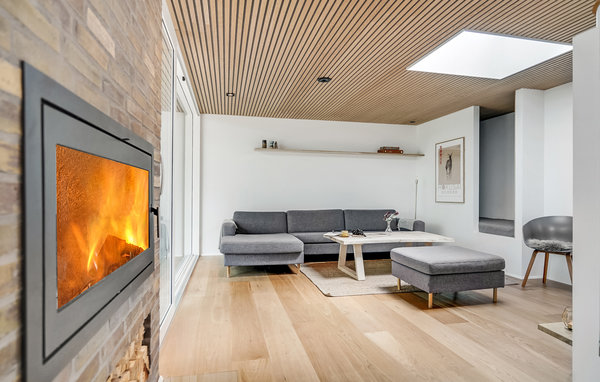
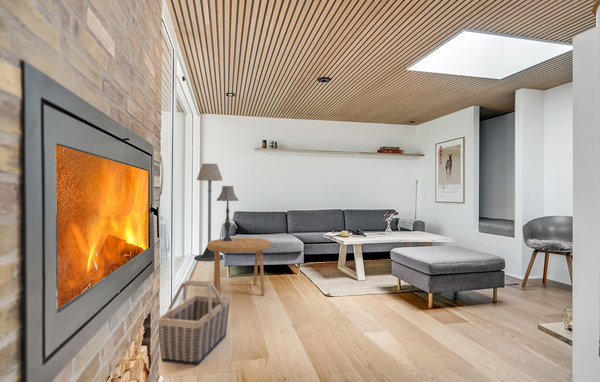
+ side table (239, 252)
+ floor lamp (209, 211)
+ basket (196, 315)
+ table lamp (227, 213)
